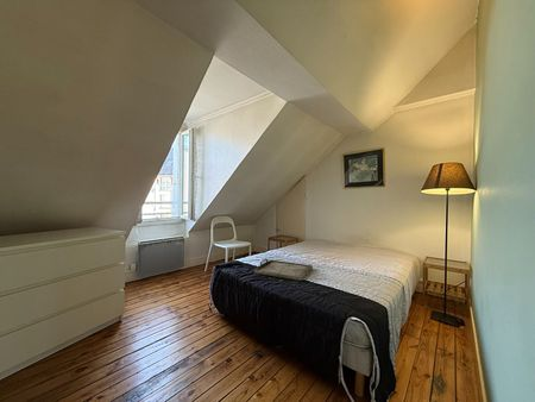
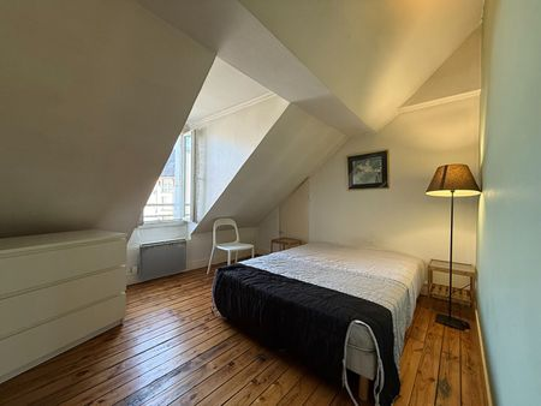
- serving tray (284, 266)
